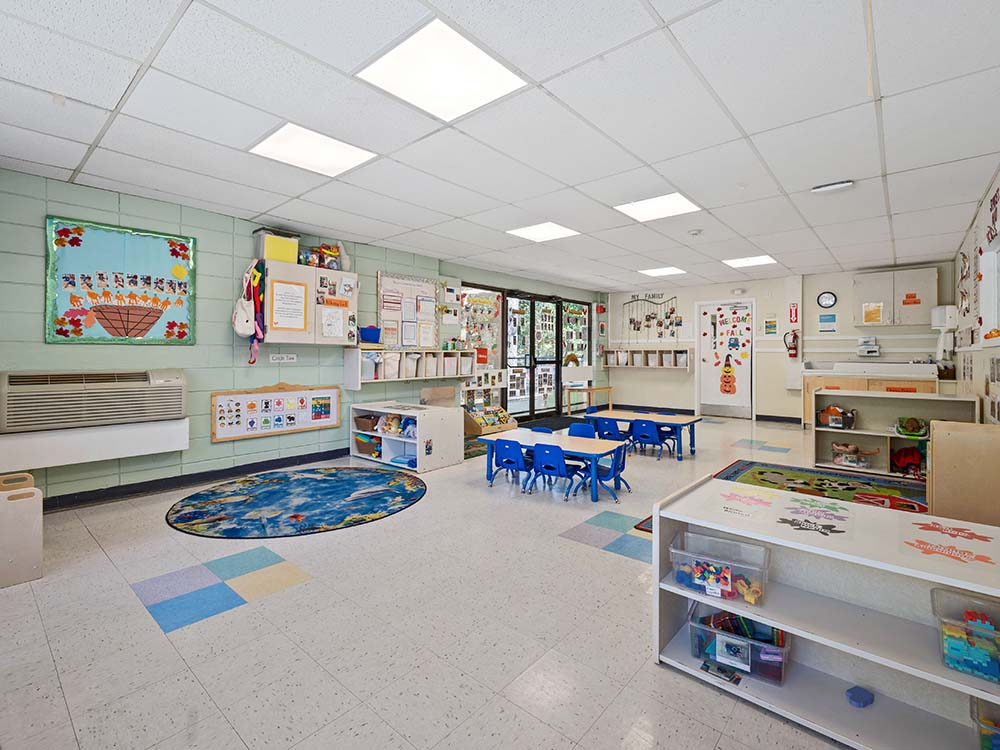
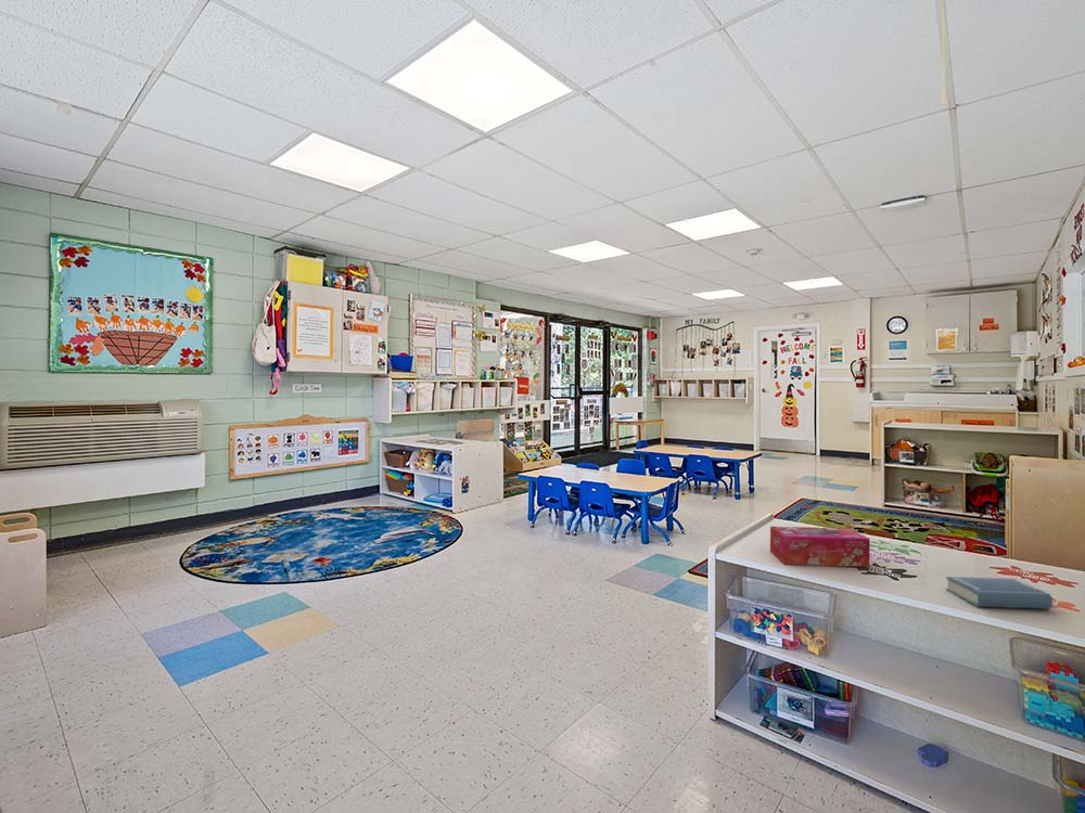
+ tissue box (817, 545)
+ hardback book (996, 592)
